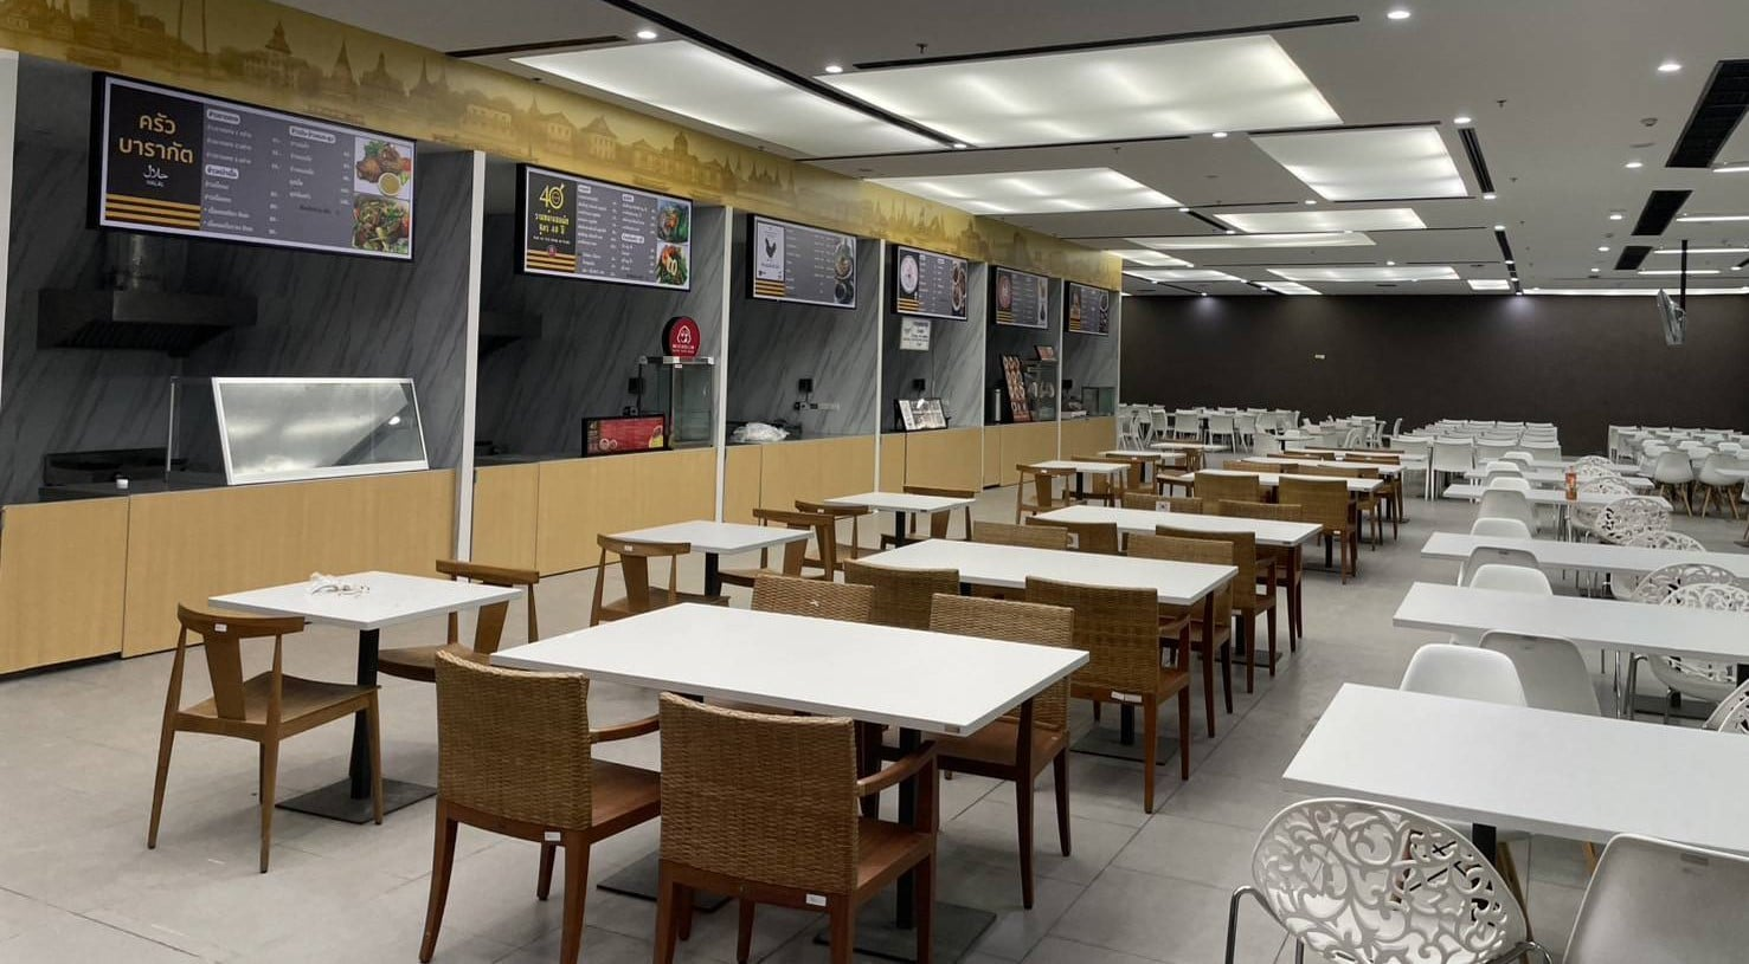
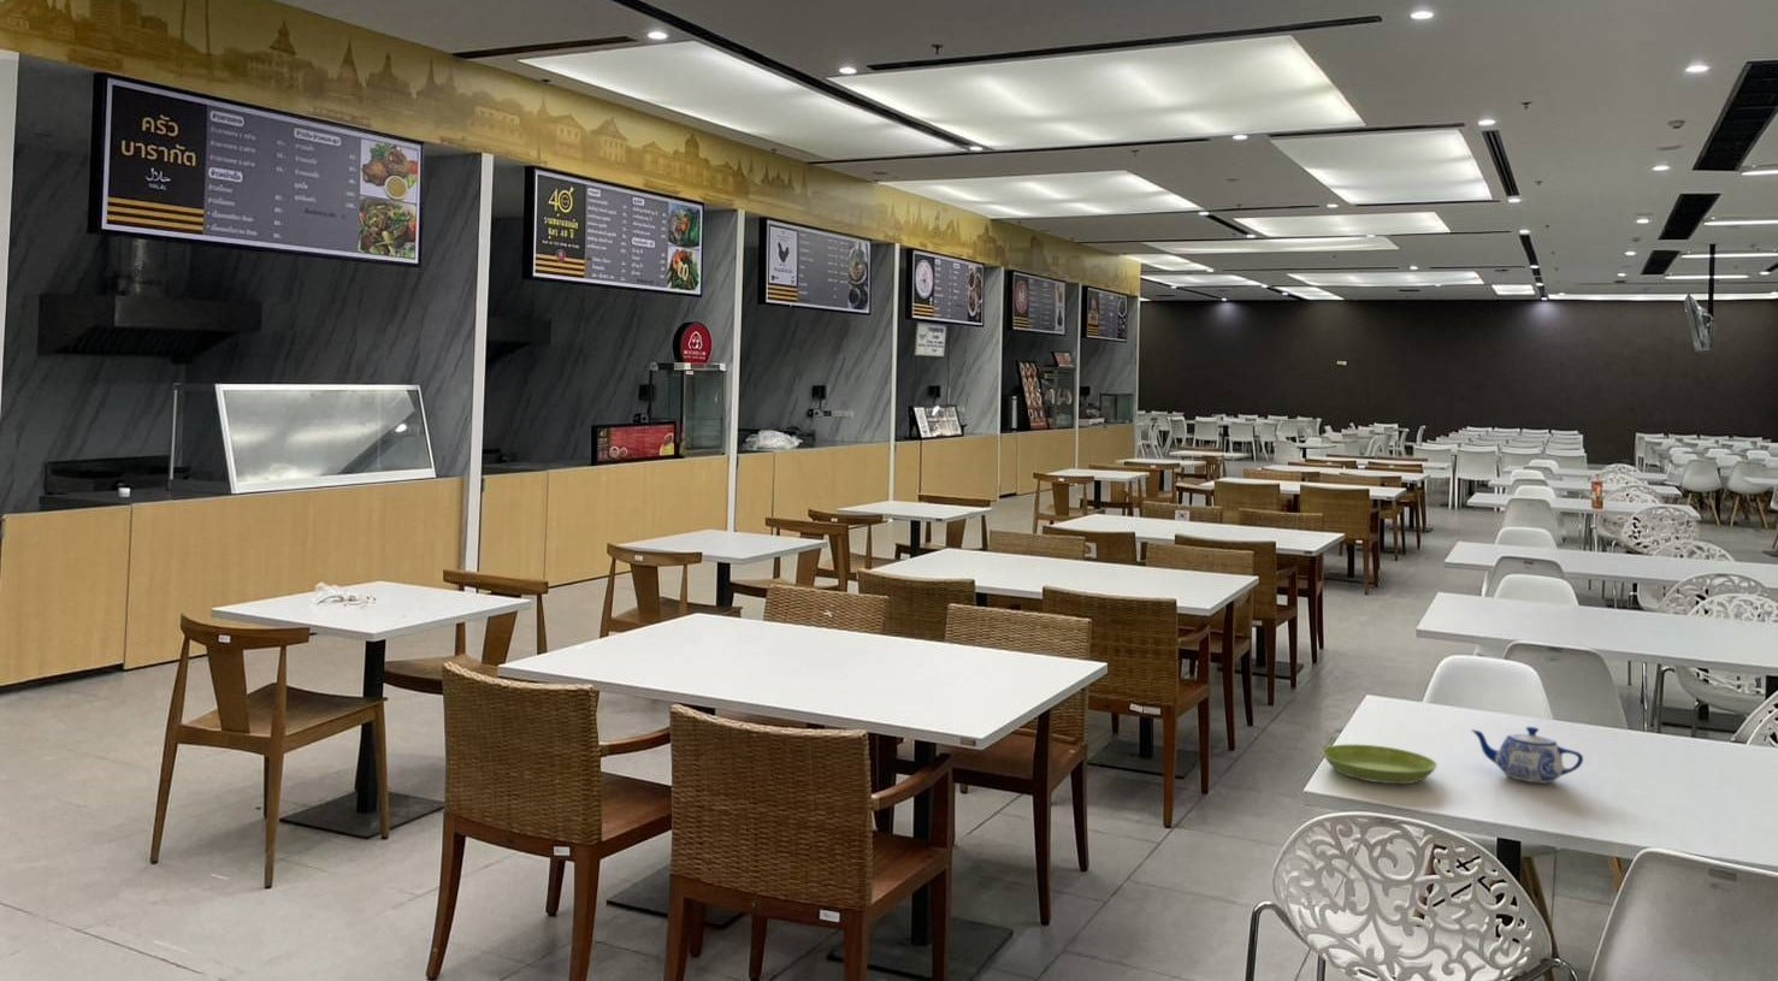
+ saucer (1378, 765)
+ teapot (1524, 751)
